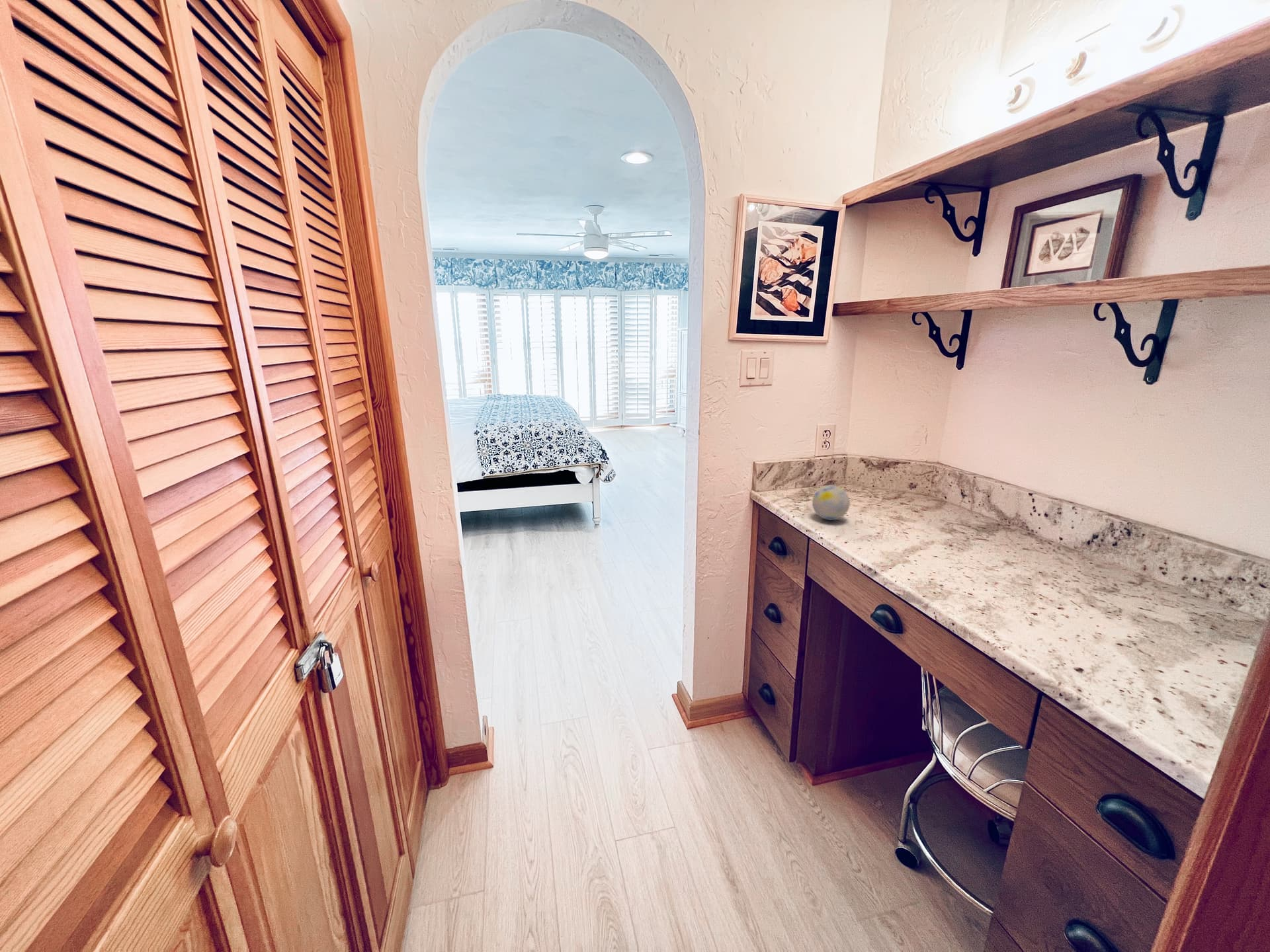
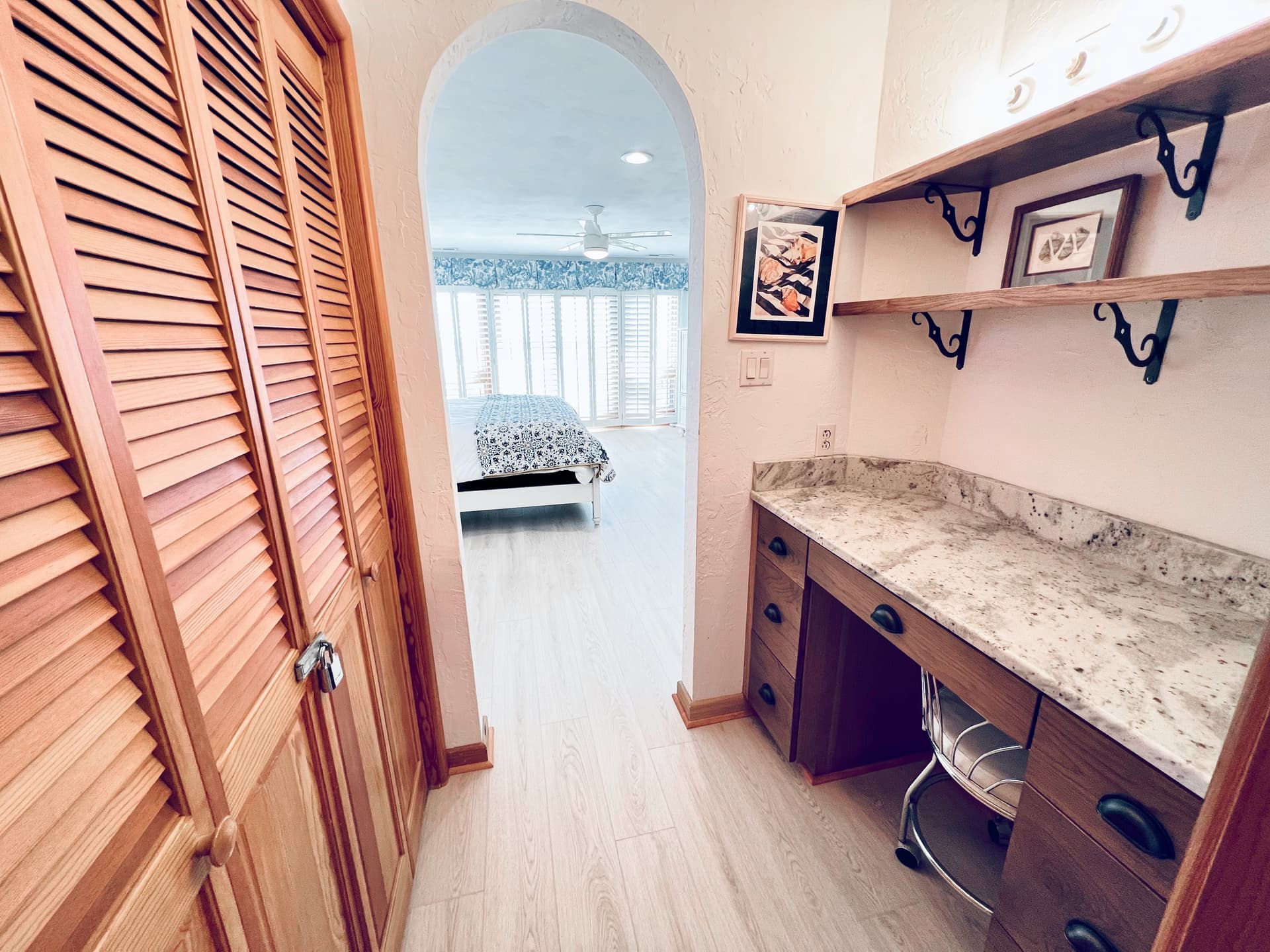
- decorative ball (830, 502)
